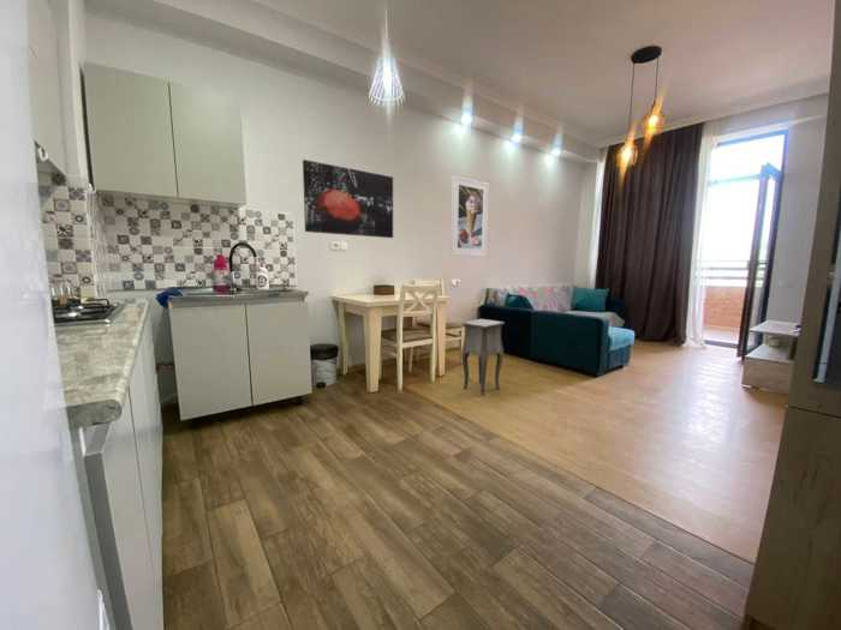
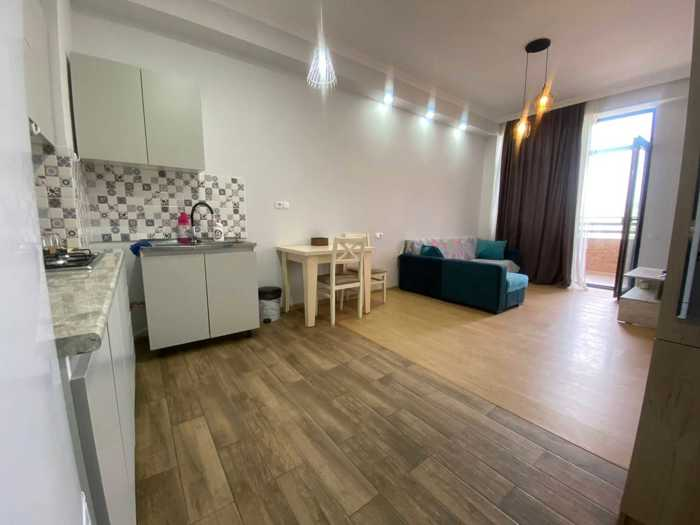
- wall art (351, 202)
- side table (482, 355)
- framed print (470, 217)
